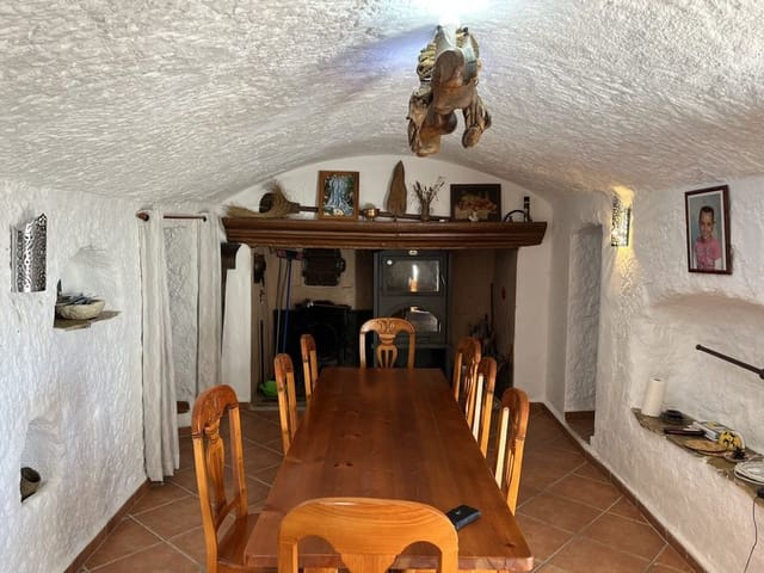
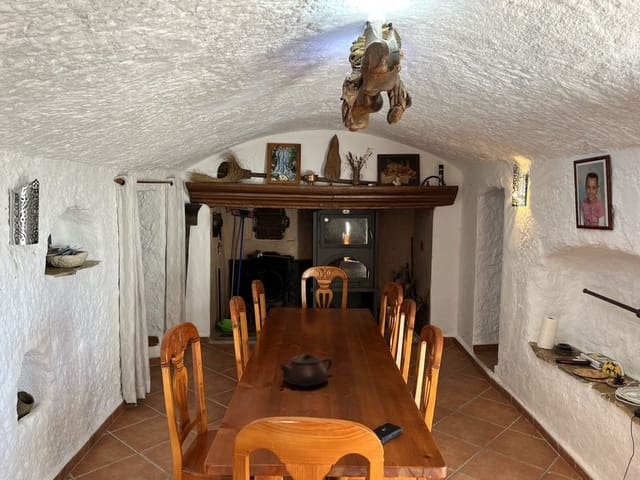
+ teapot (306, 368)
